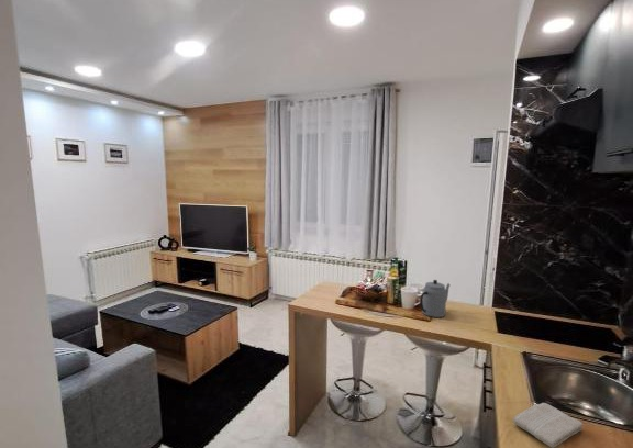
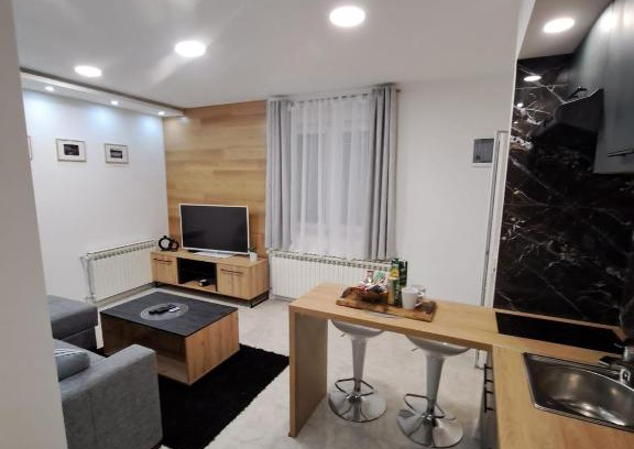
- washcloth (547, 423)
- teapot (435, 295)
